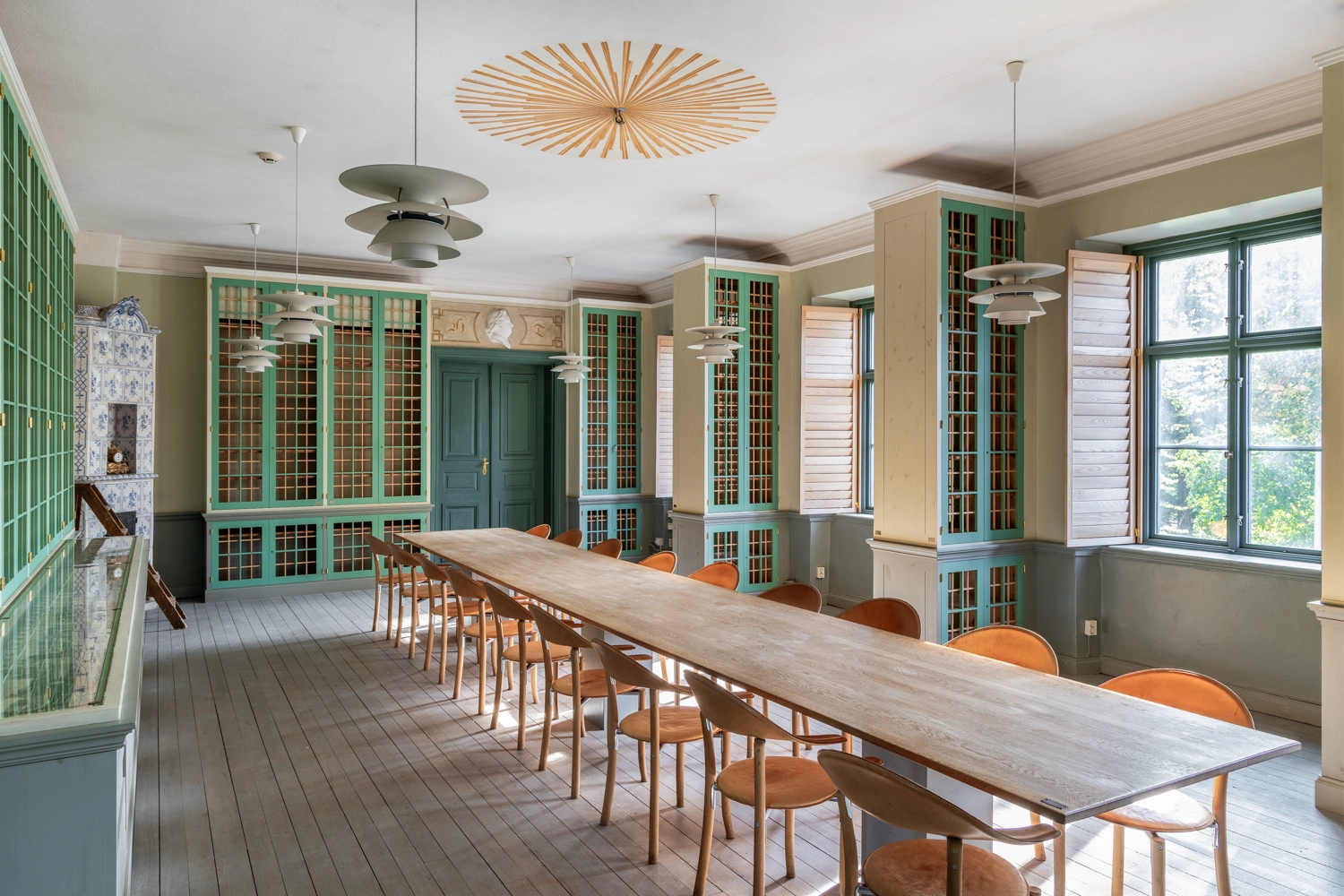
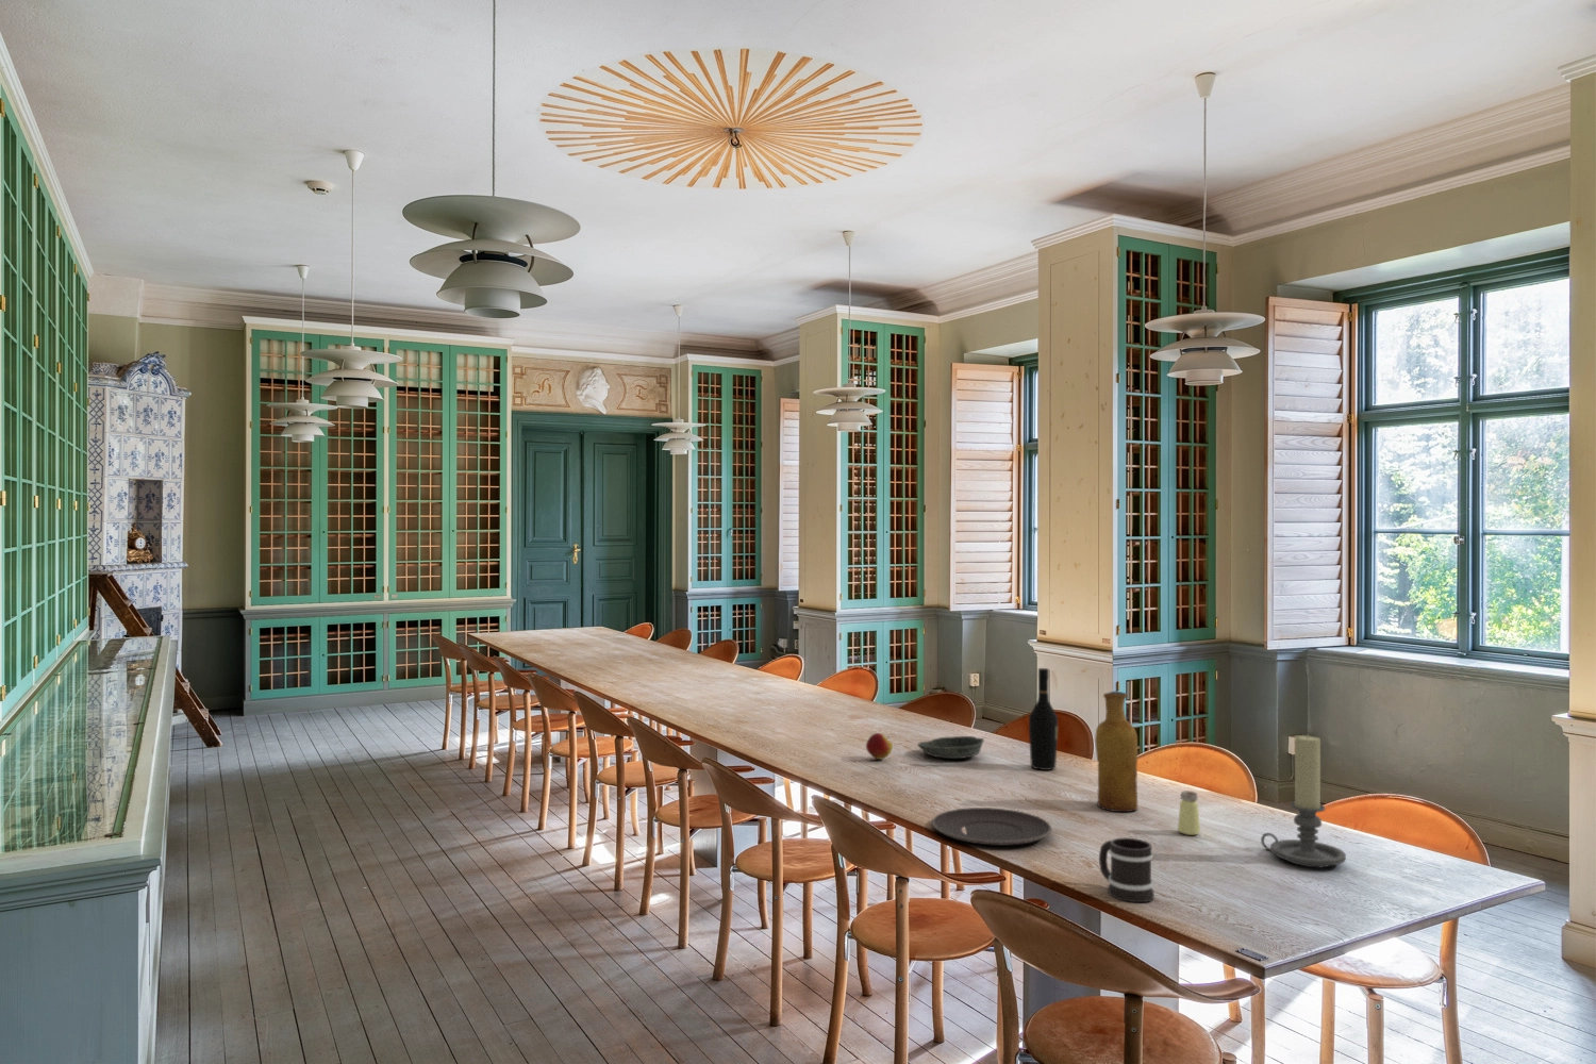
+ mug (1123, 866)
+ wine bottle (1043, 718)
+ plate (990, 828)
+ apple (879, 746)
+ saltshaker (1189, 812)
+ vase (1116, 749)
+ candle holder (1300, 796)
+ bowl (950, 747)
